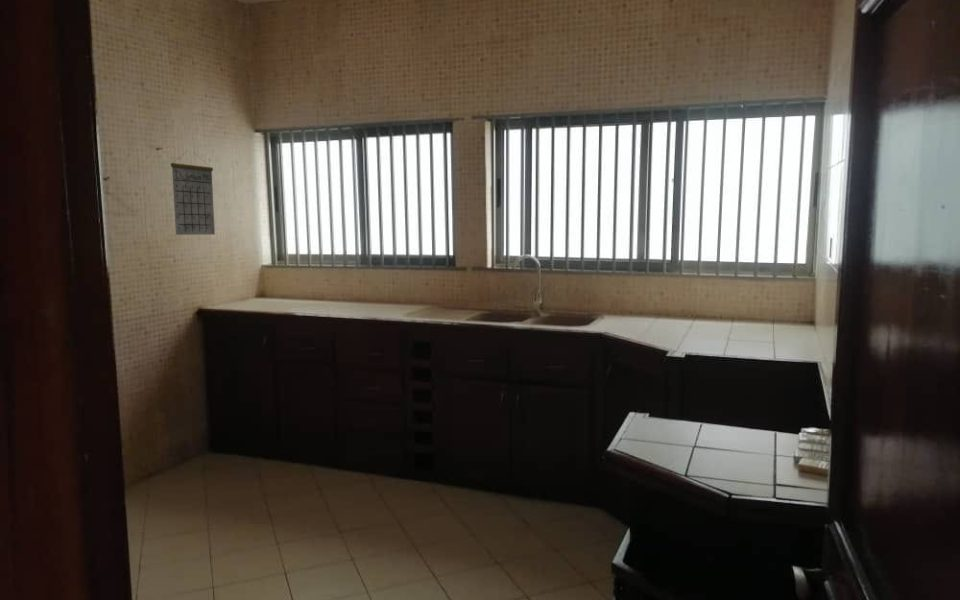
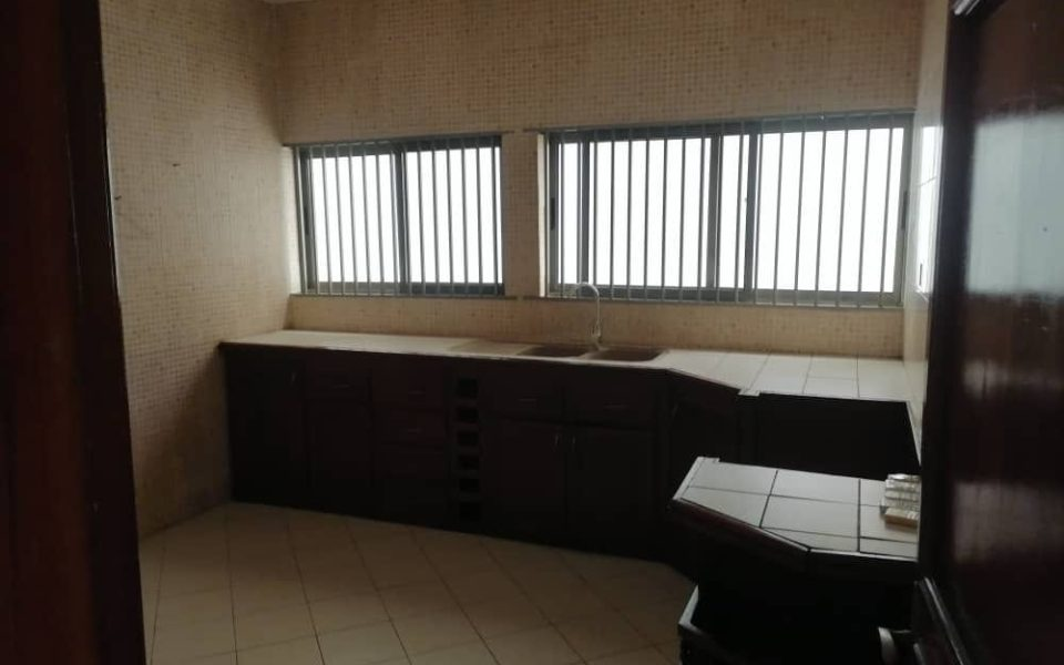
- calendar (193, 191)
